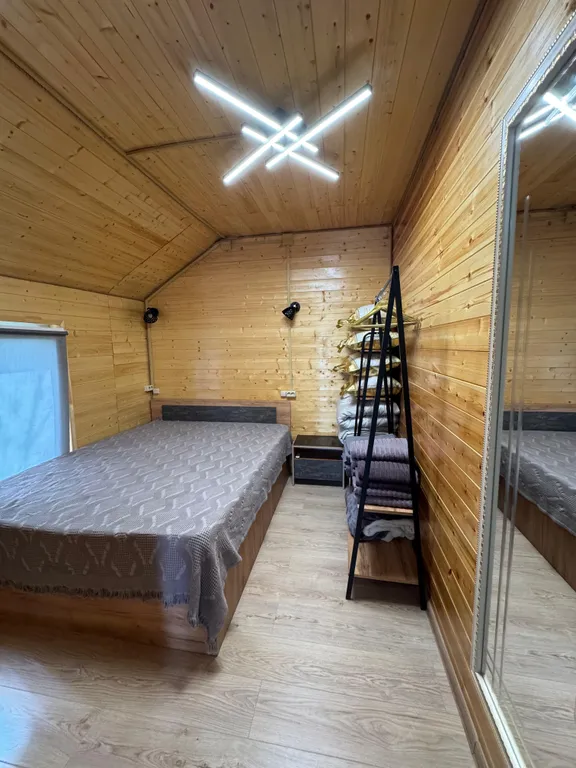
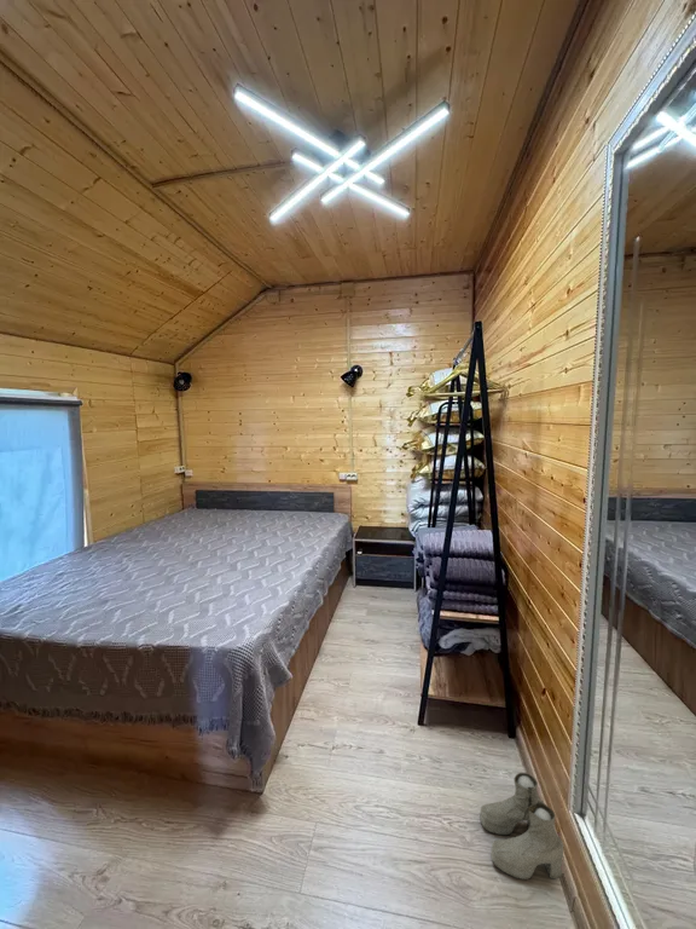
+ boots (520, 819)
